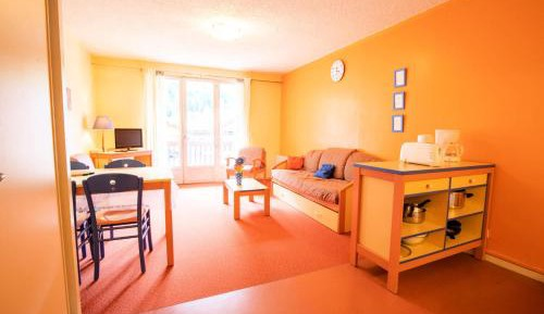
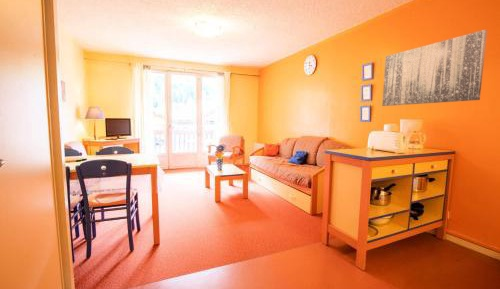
+ wall art (425, 74)
